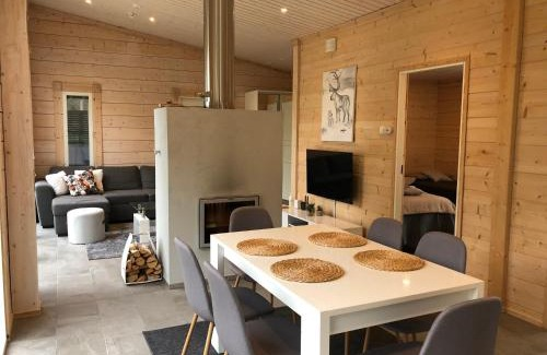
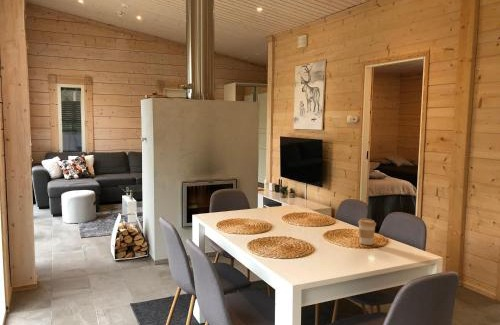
+ coffee cup (366, 231)
